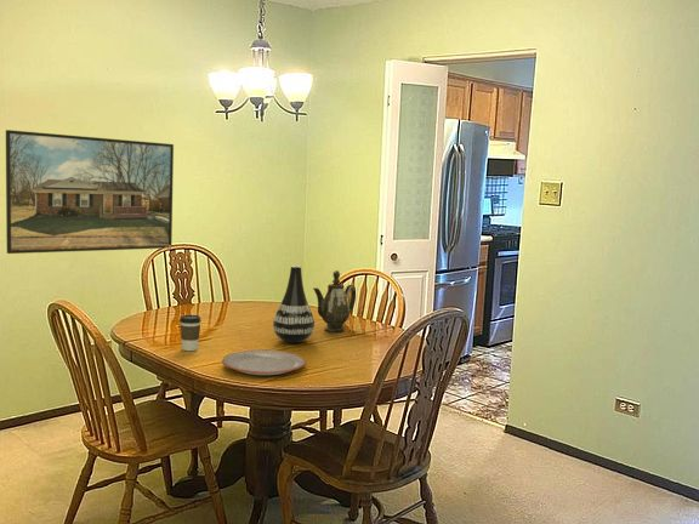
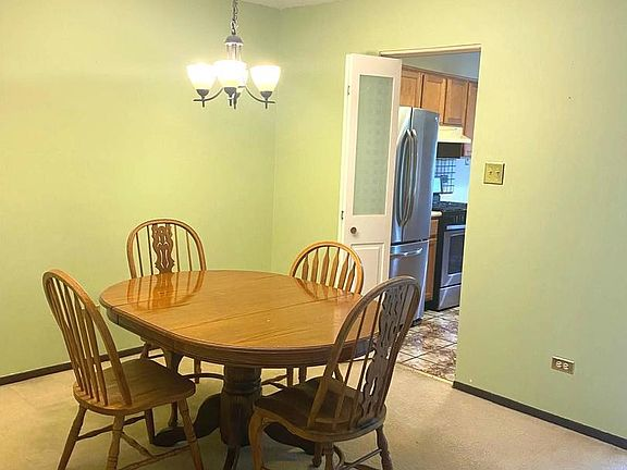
- plate (263, 363)
- vase (294, 303)
- coffee cup (189, 332)
- teapot (334, 300)
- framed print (96, 194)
